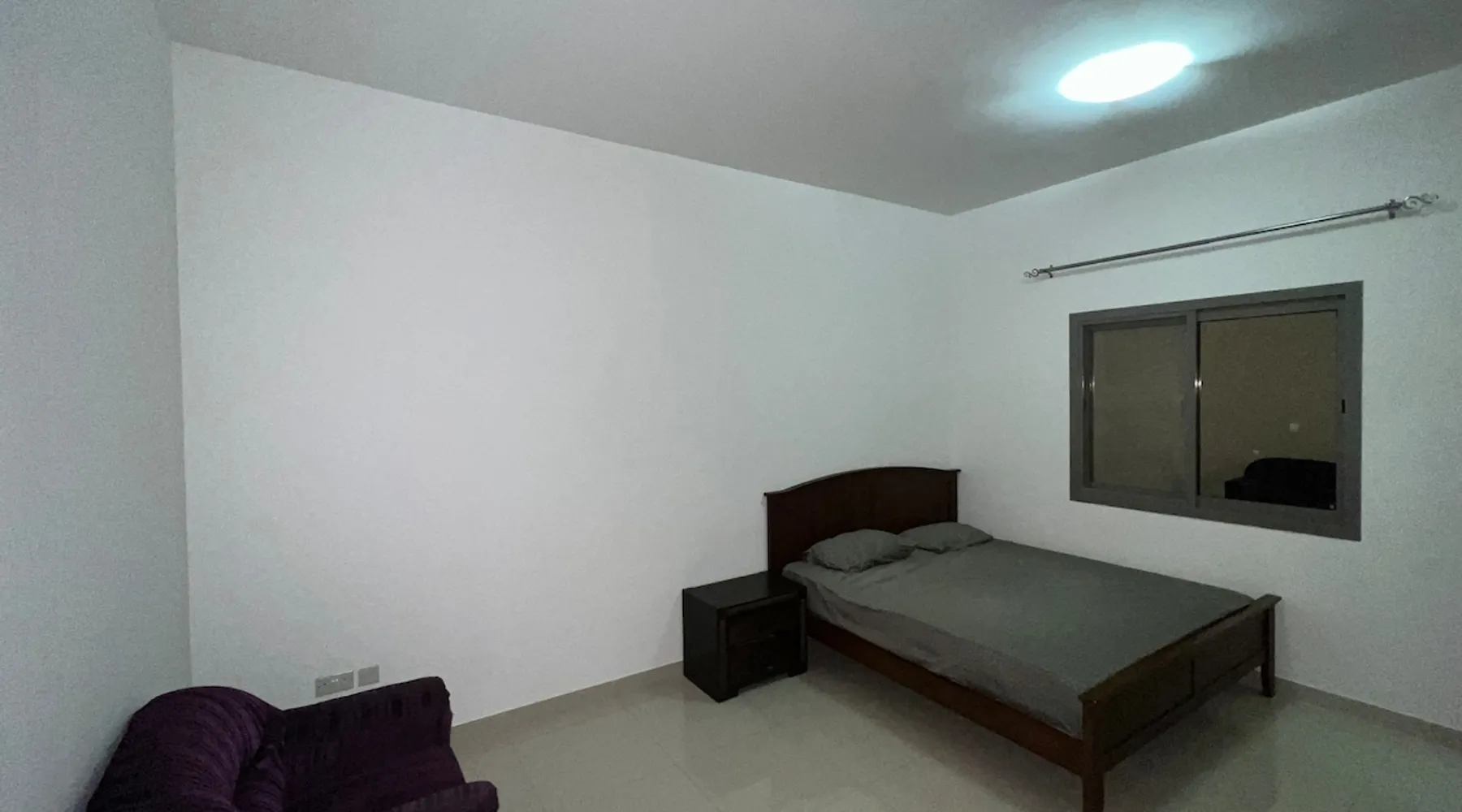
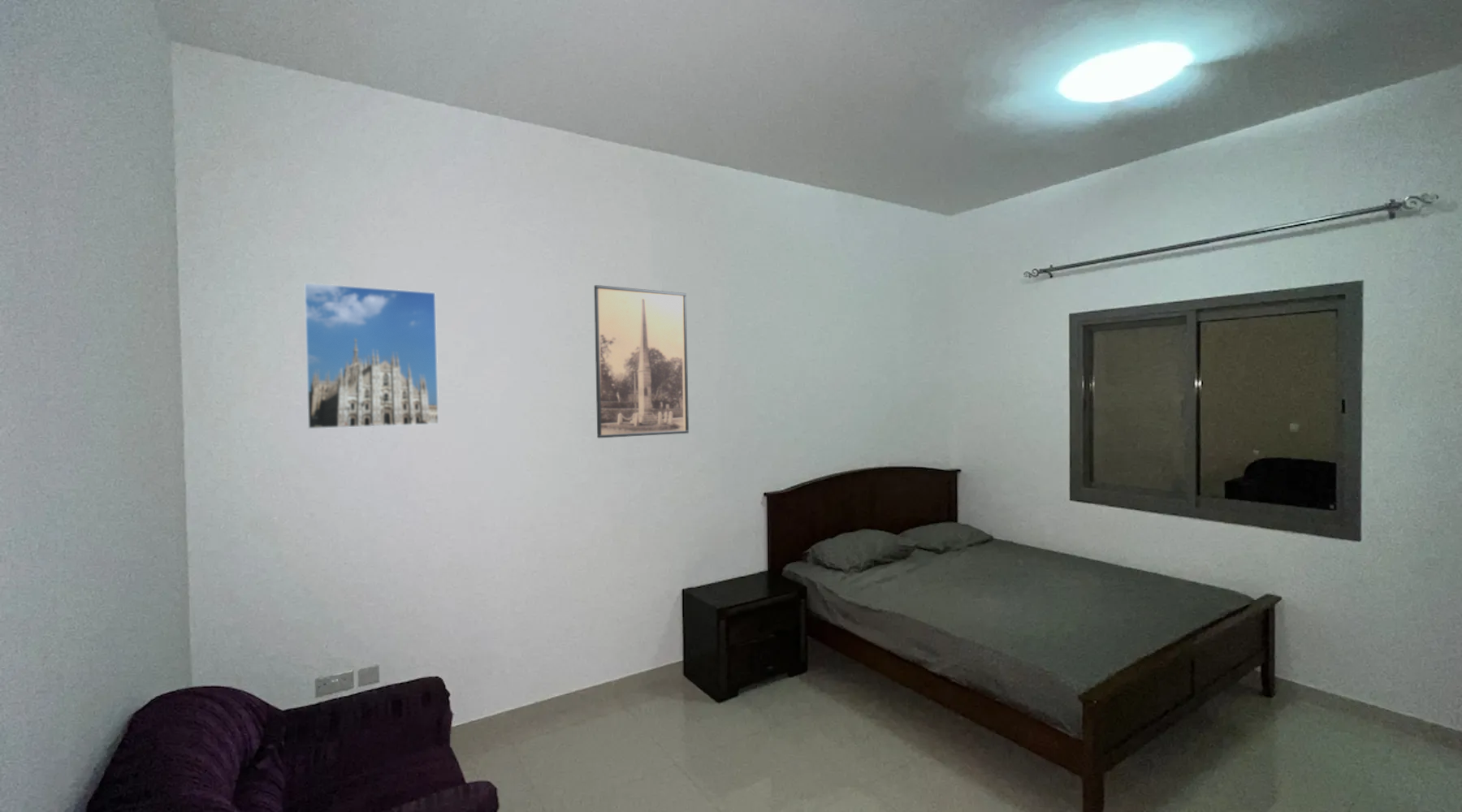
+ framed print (374, 357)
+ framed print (643, 362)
